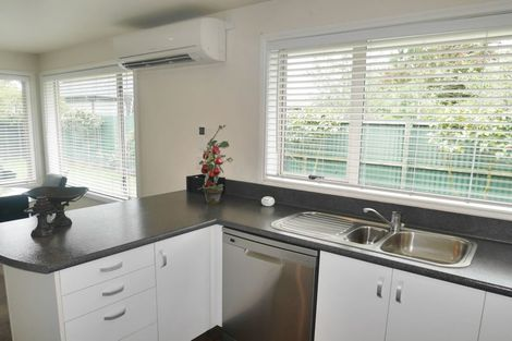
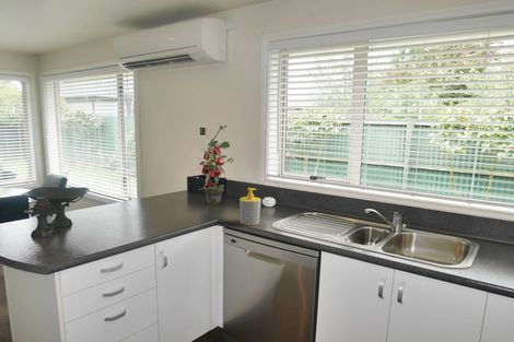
+ soap bottle (249, 205)
